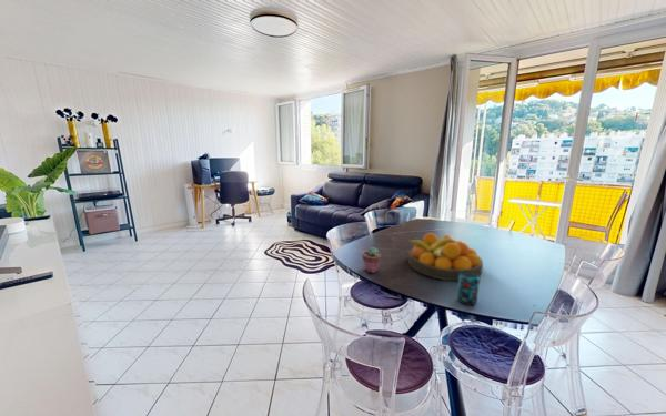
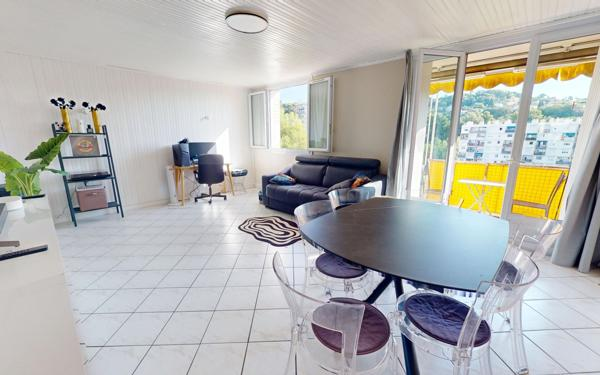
- beverage can (467, 287)
- fruit bowl (444, 251)
- potted succulent (371, 258)
